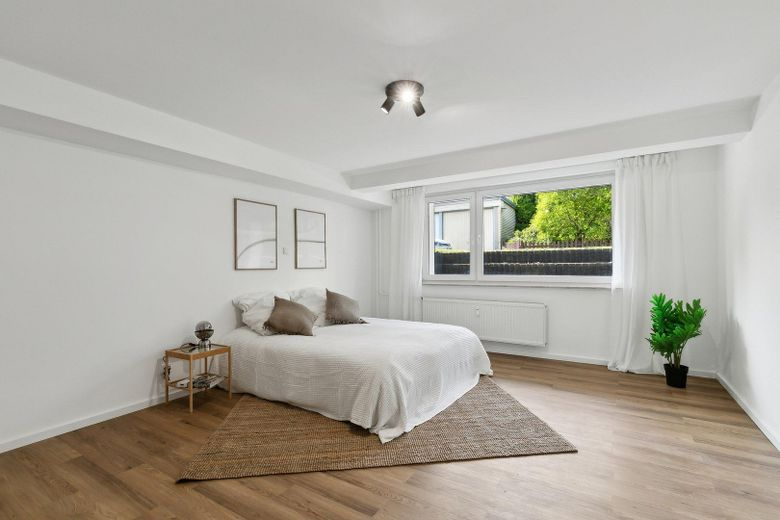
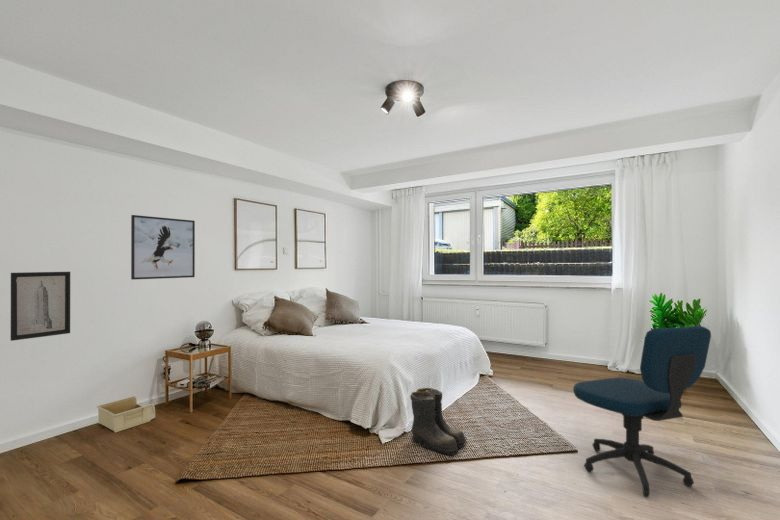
+ office chair (634, 395)
+ boots (437, 418)
+ storage bin (126, 412)
+ wall art (41, 304)
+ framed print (165, 248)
